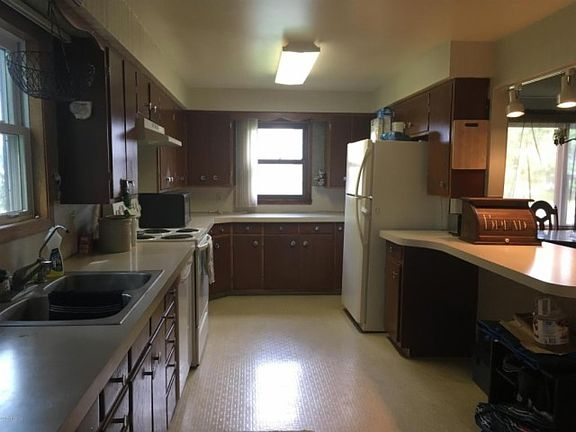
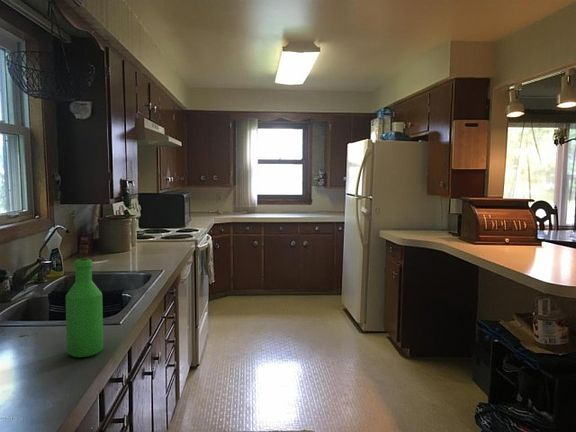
+ bottle (84, 306)
